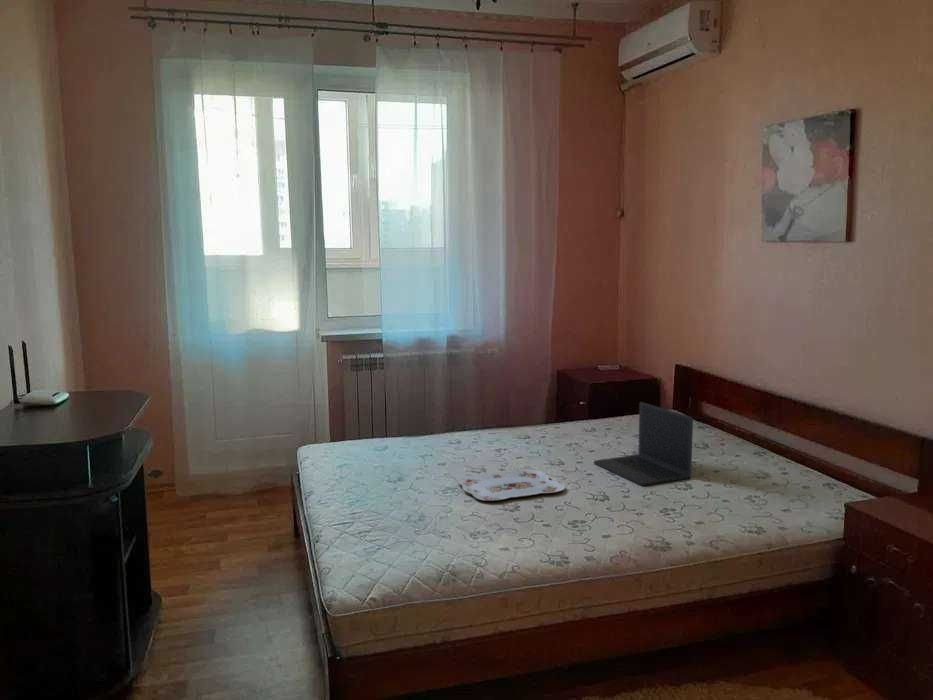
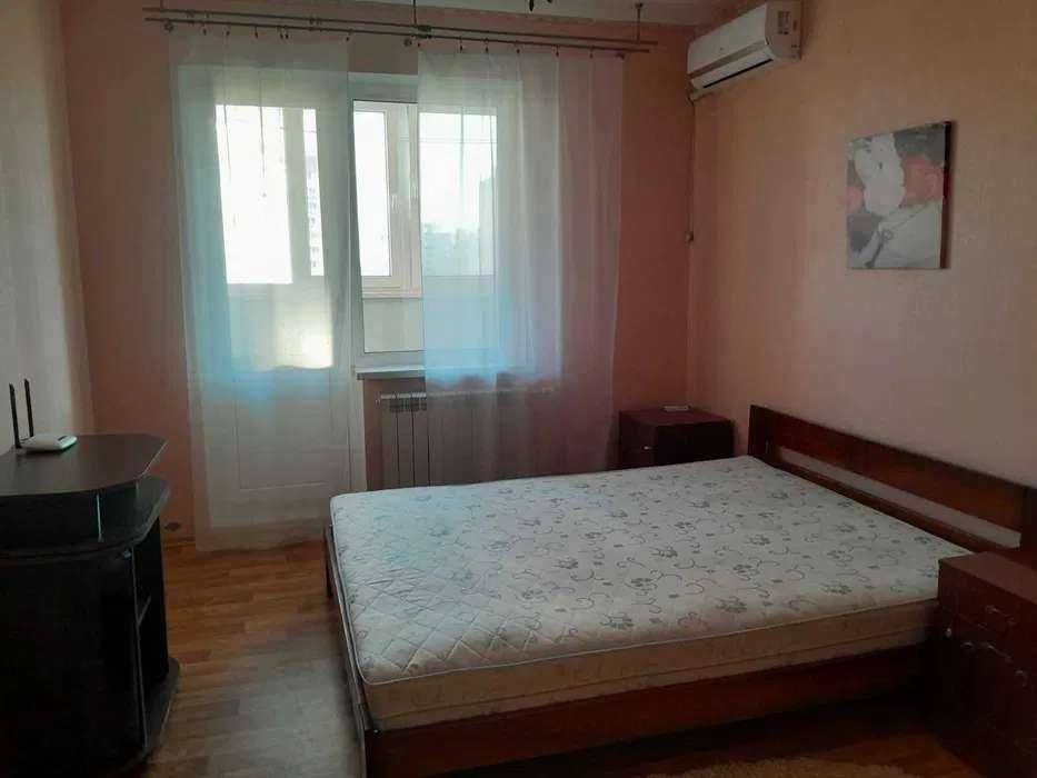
- laptop (641, 441)
- serving tray (510, 485)
